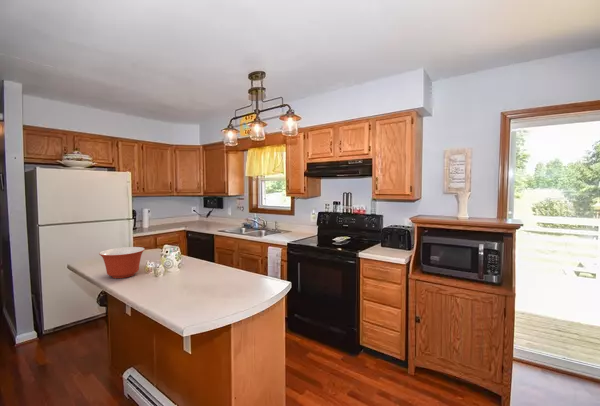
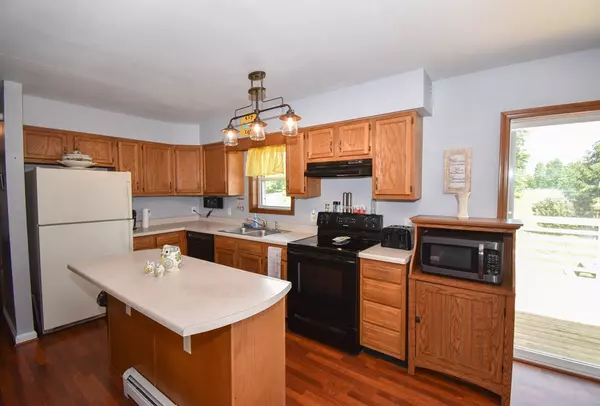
- mixing bowl (123, 263)
